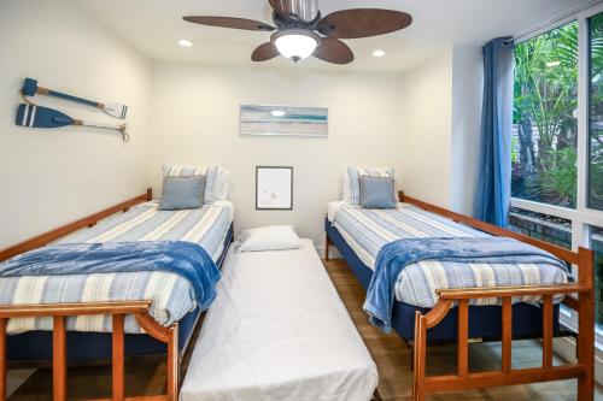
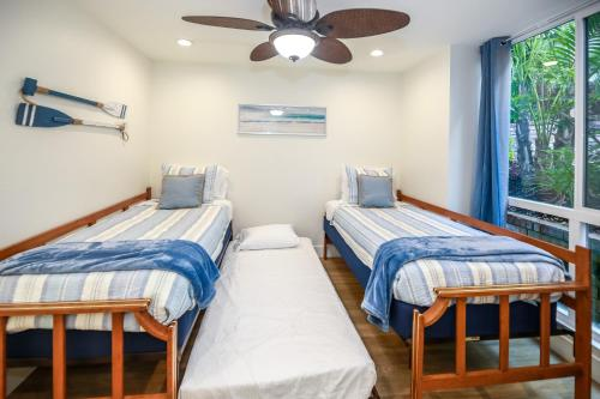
- wall art (274, 188)
